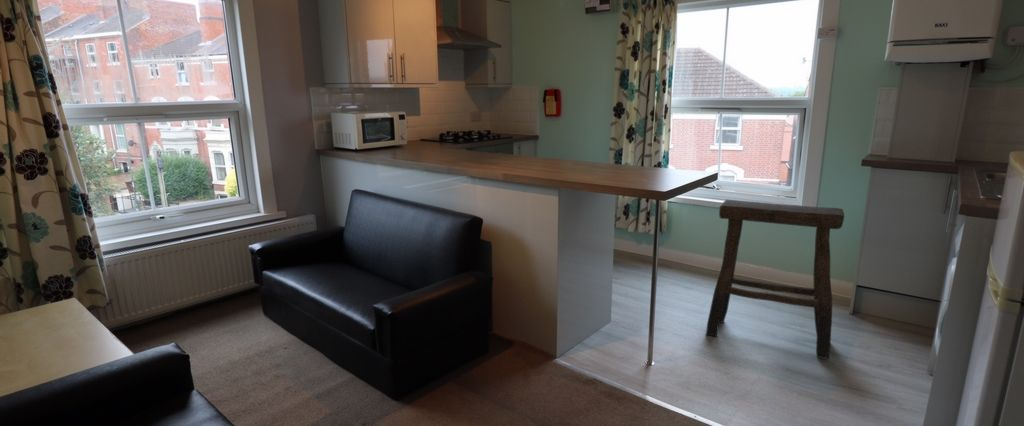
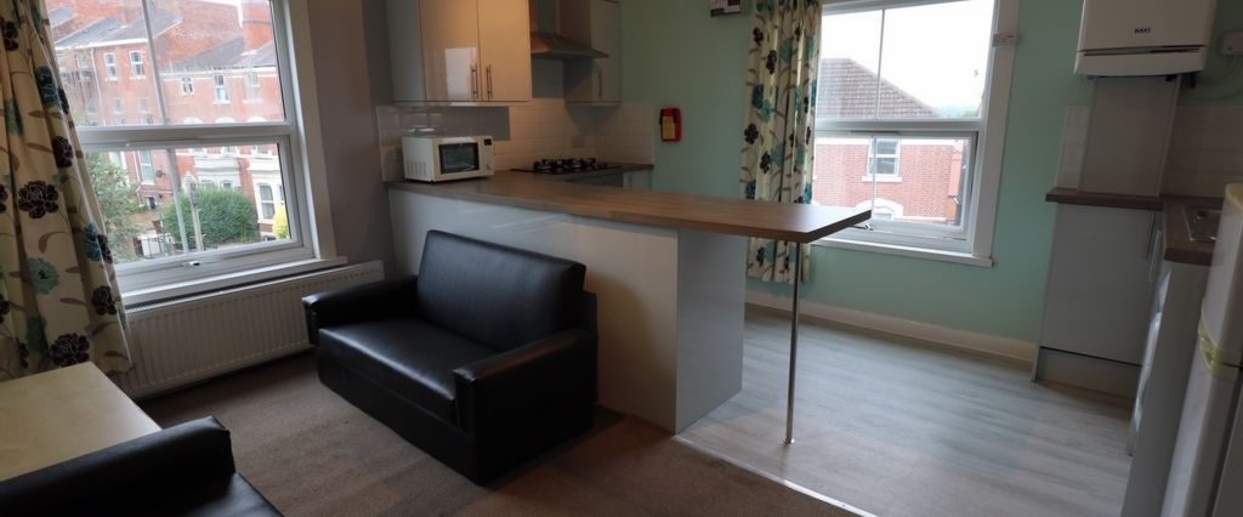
- stool (772, 283)
